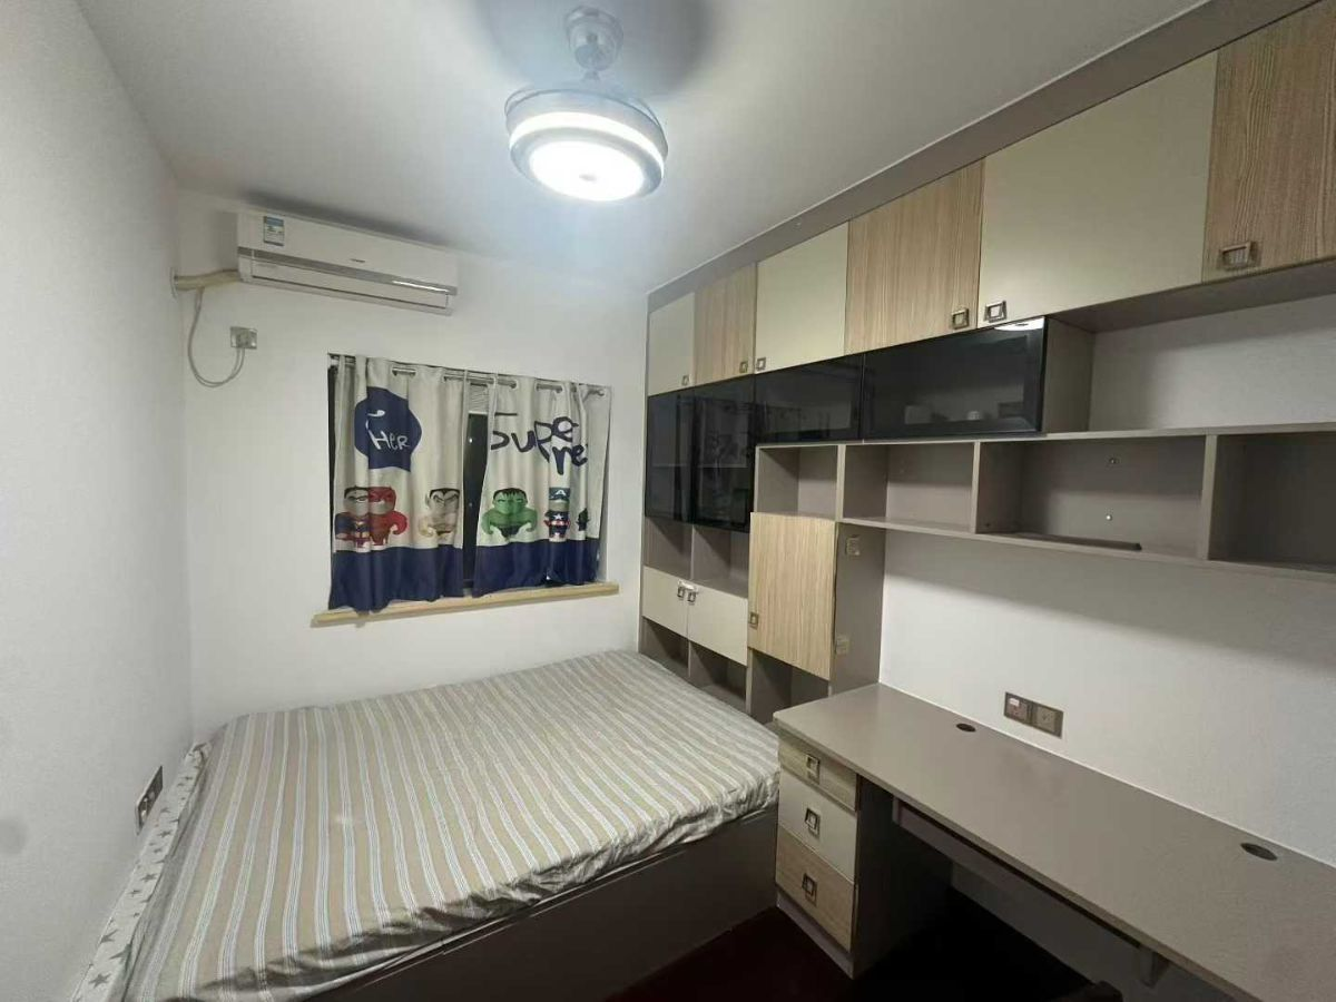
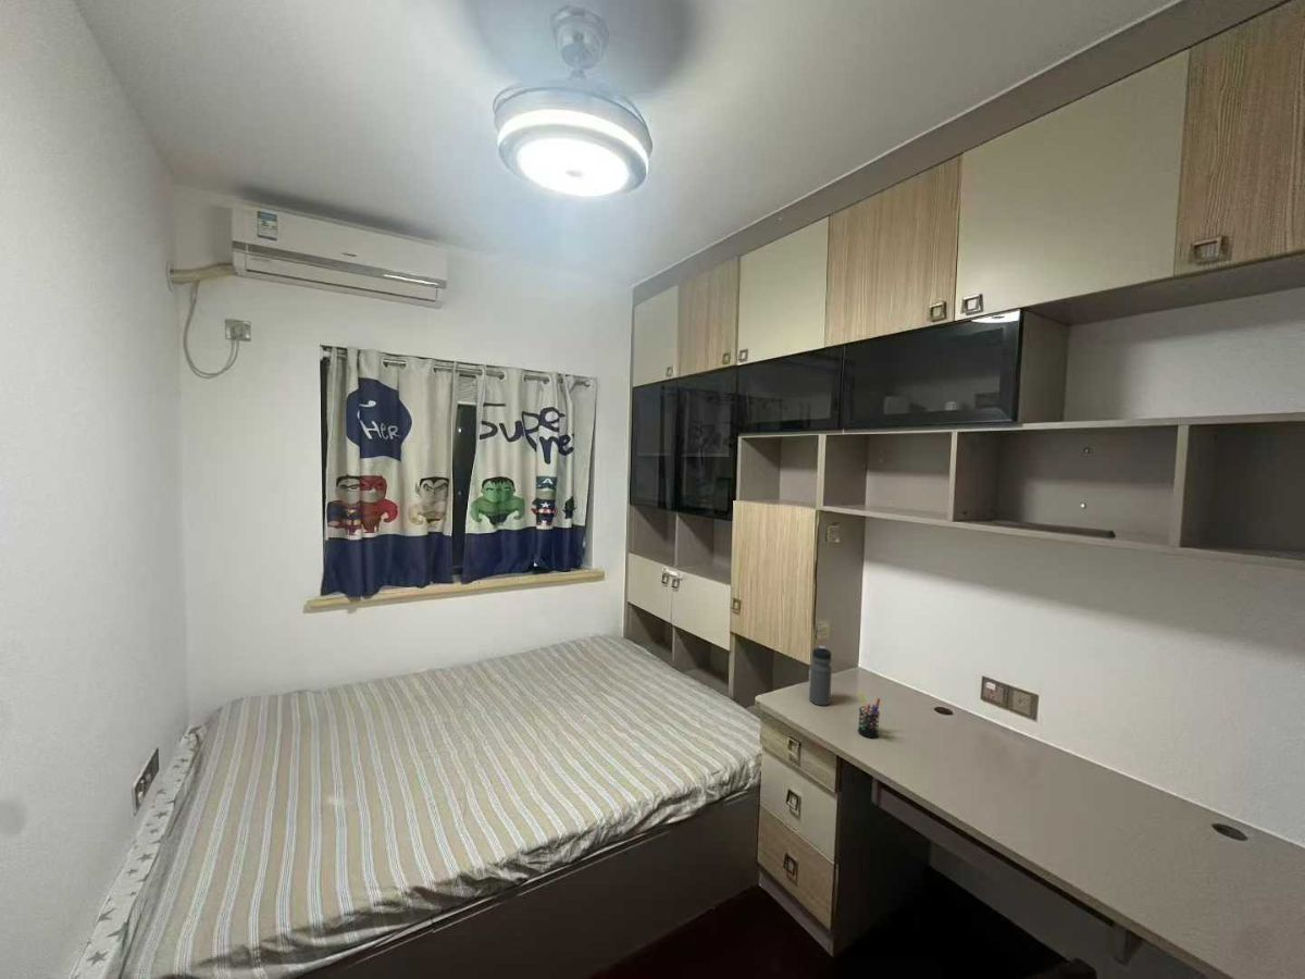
+ water bottle (820, 673)
+ pen holder (871, 714)
